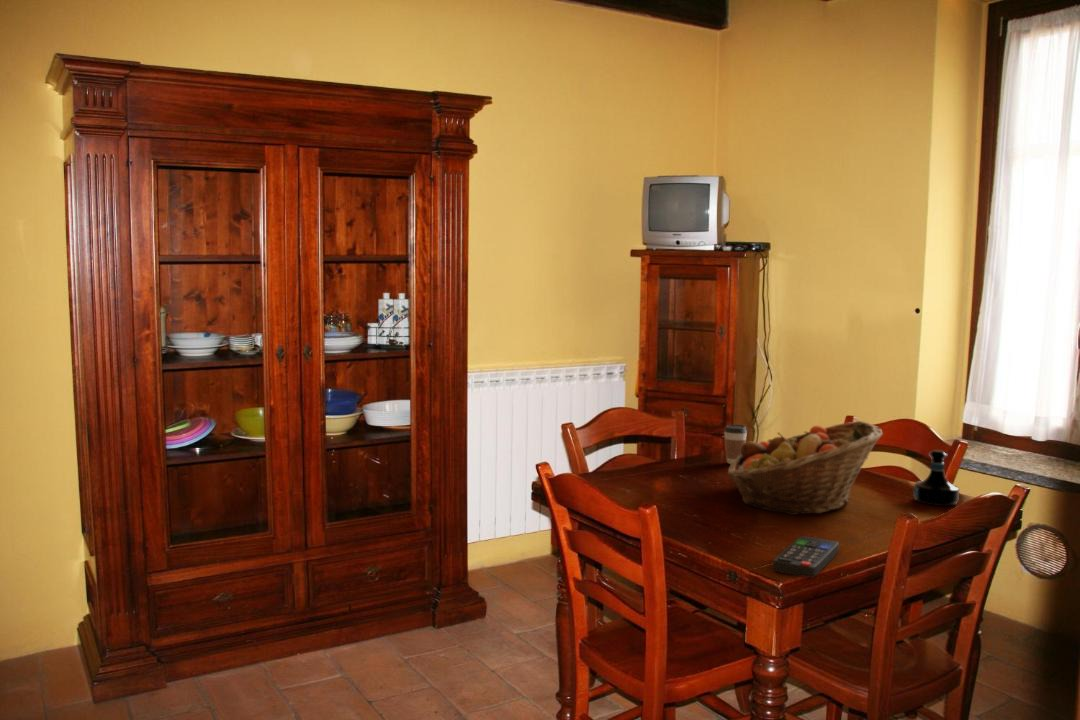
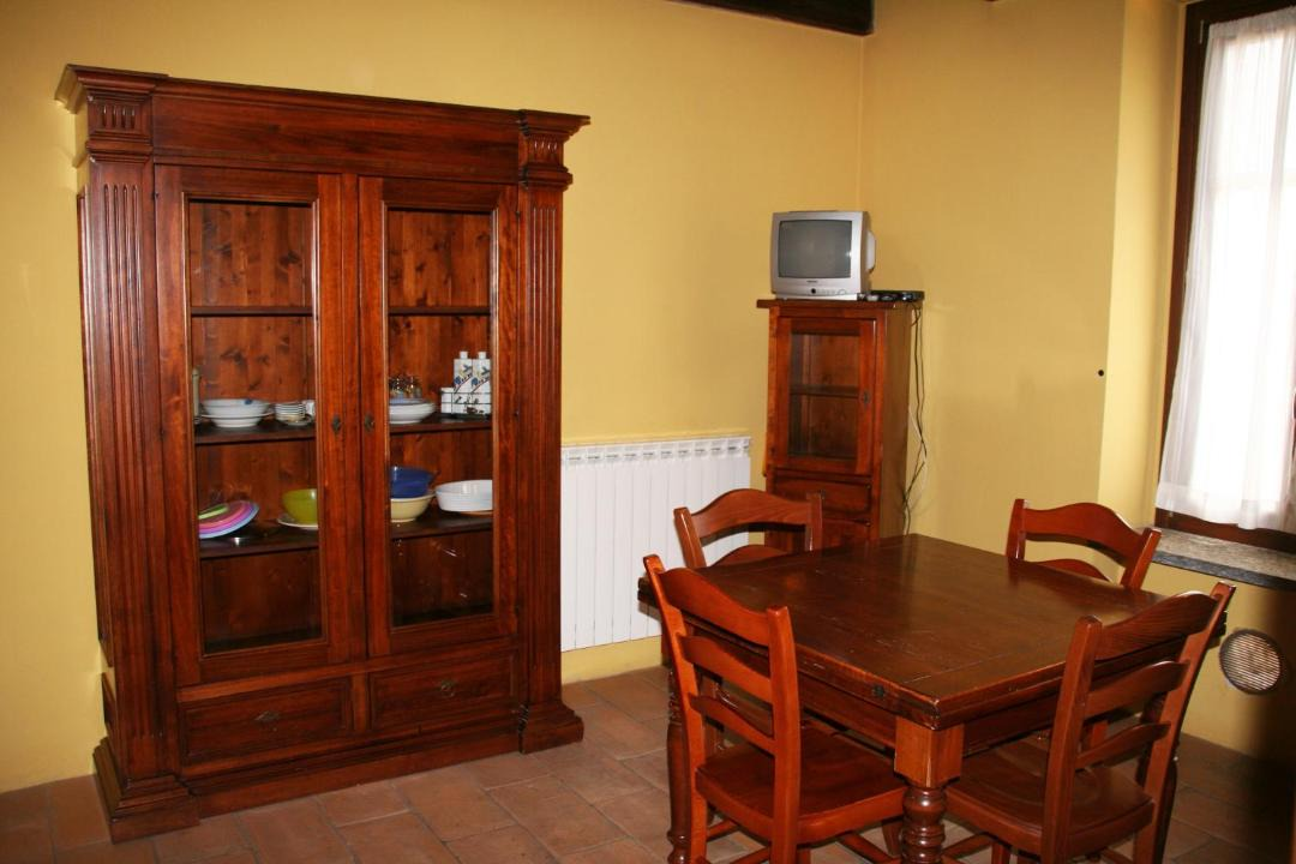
- tequila bottle (936, 476)
- coffee cup (735, 444)
- fruit basket (802, 462)
- remote control (806, 555)
